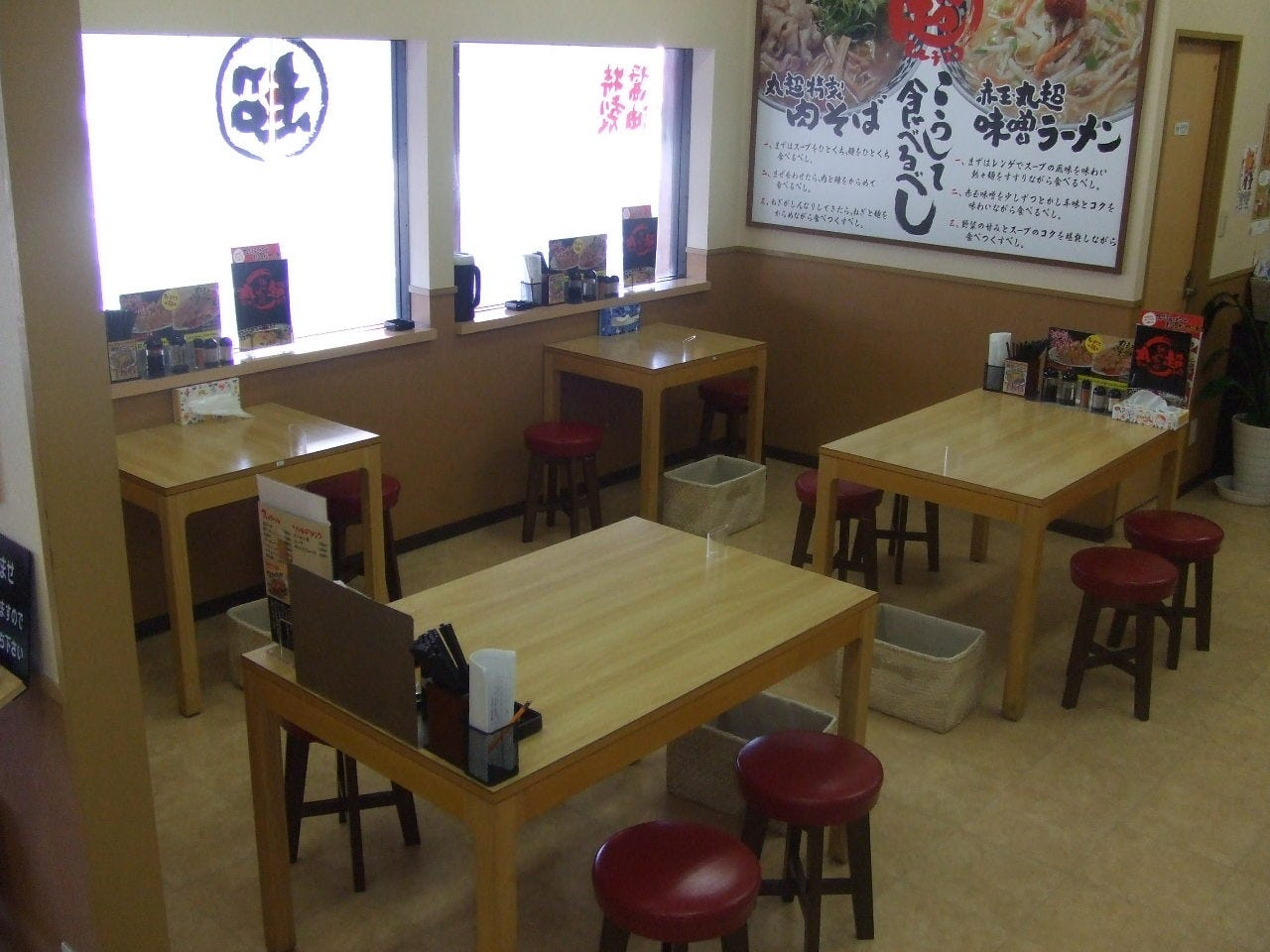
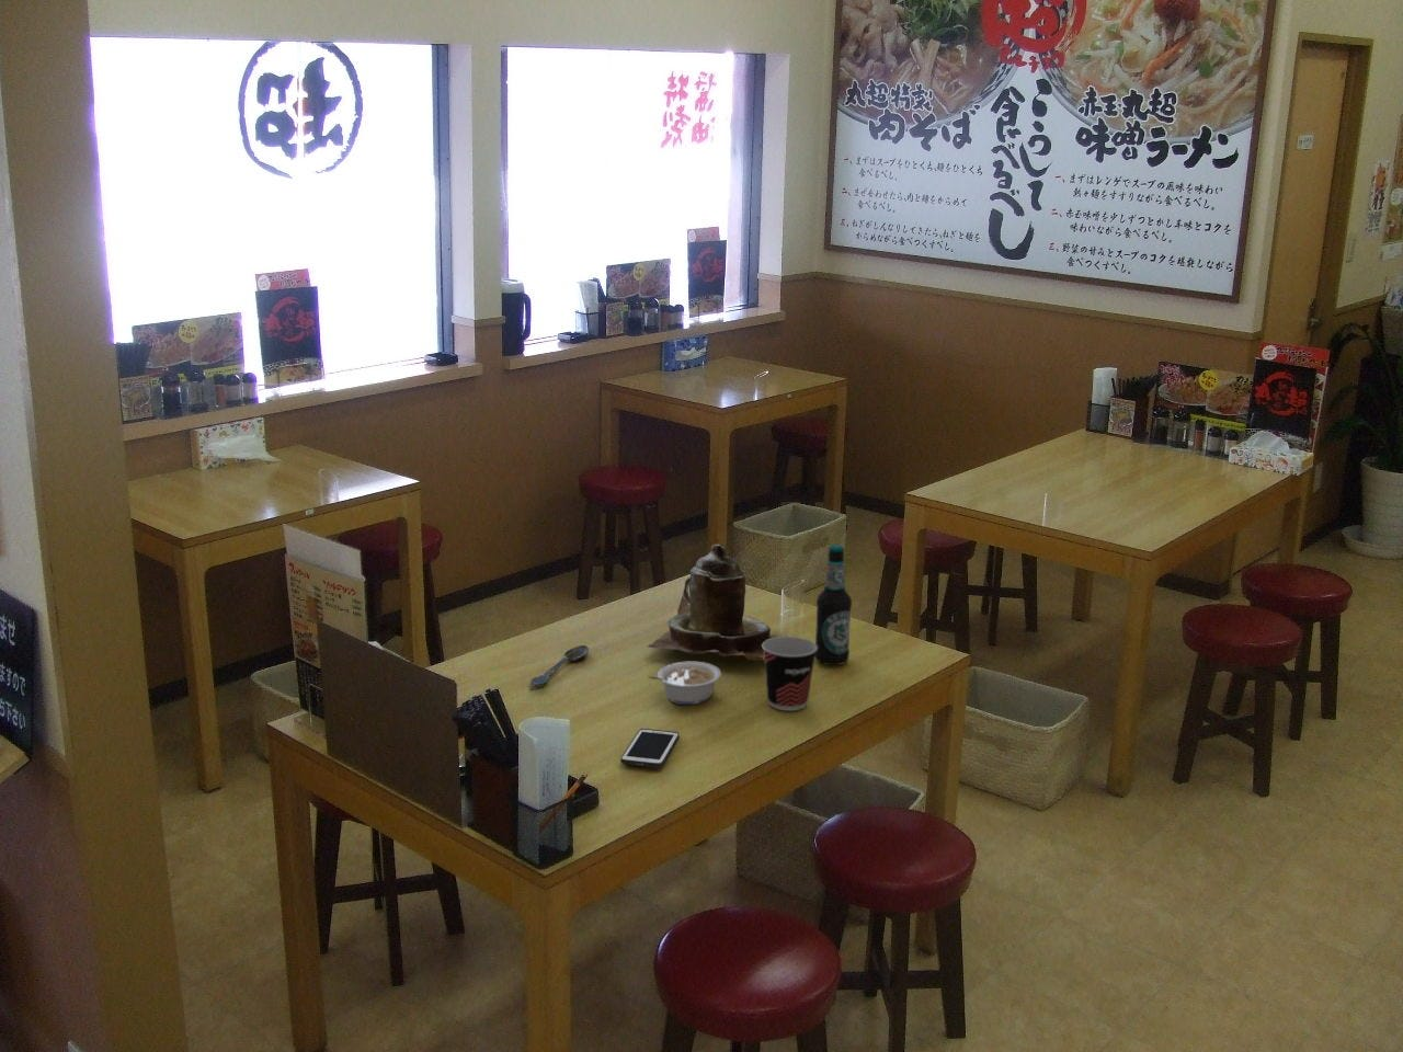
+ bottle (833, 603)
+ cup (788, 674)
+ legume (687, 683)
+ teapot (721, 596)
+ spoon (559, 665)
+ cell phone (650, 747)
